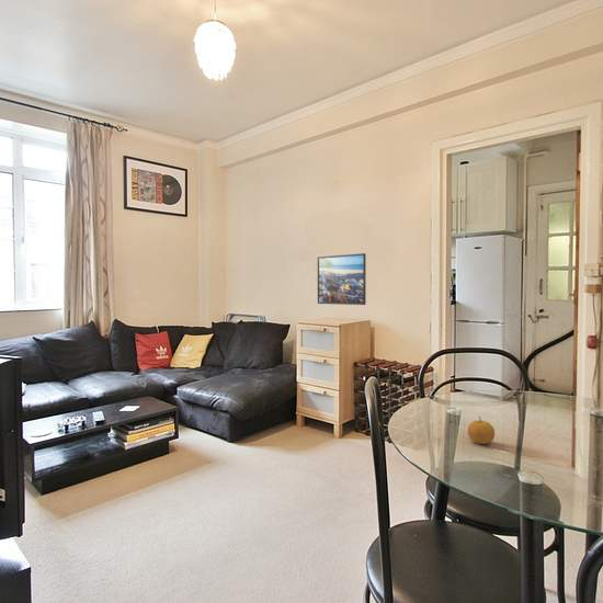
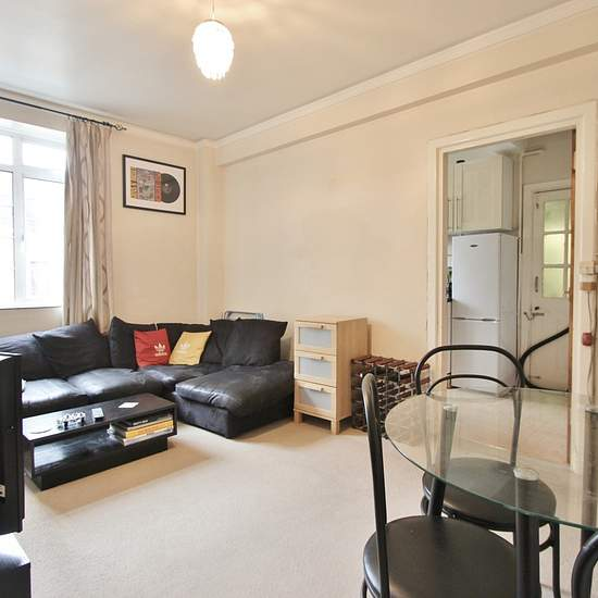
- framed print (340, 280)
- fruit (480, 429)
